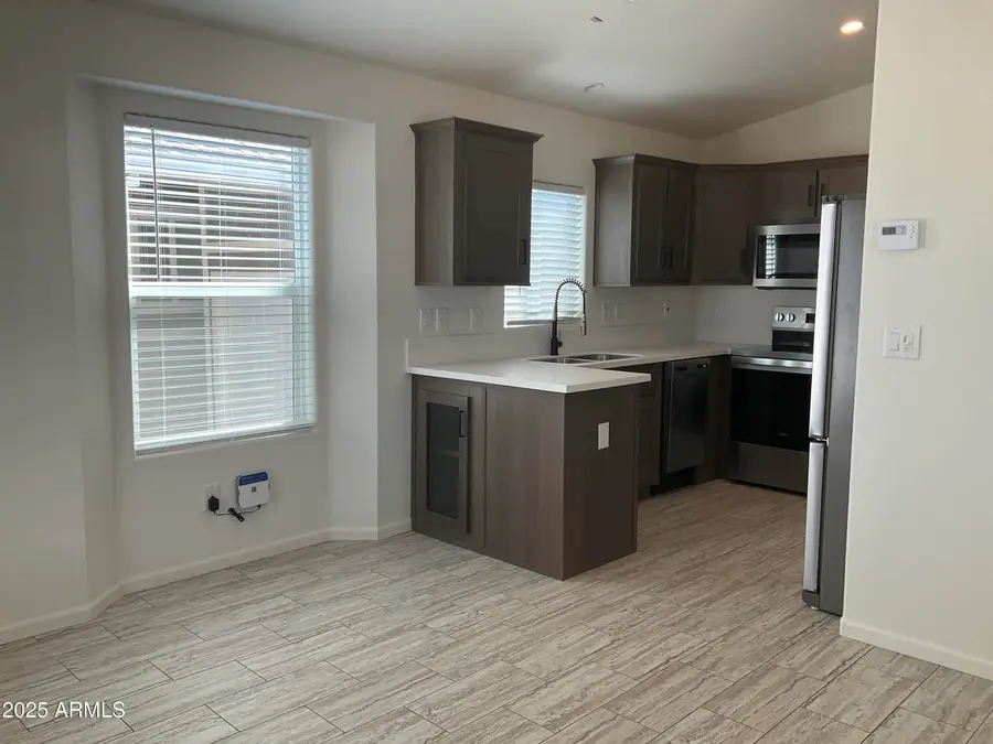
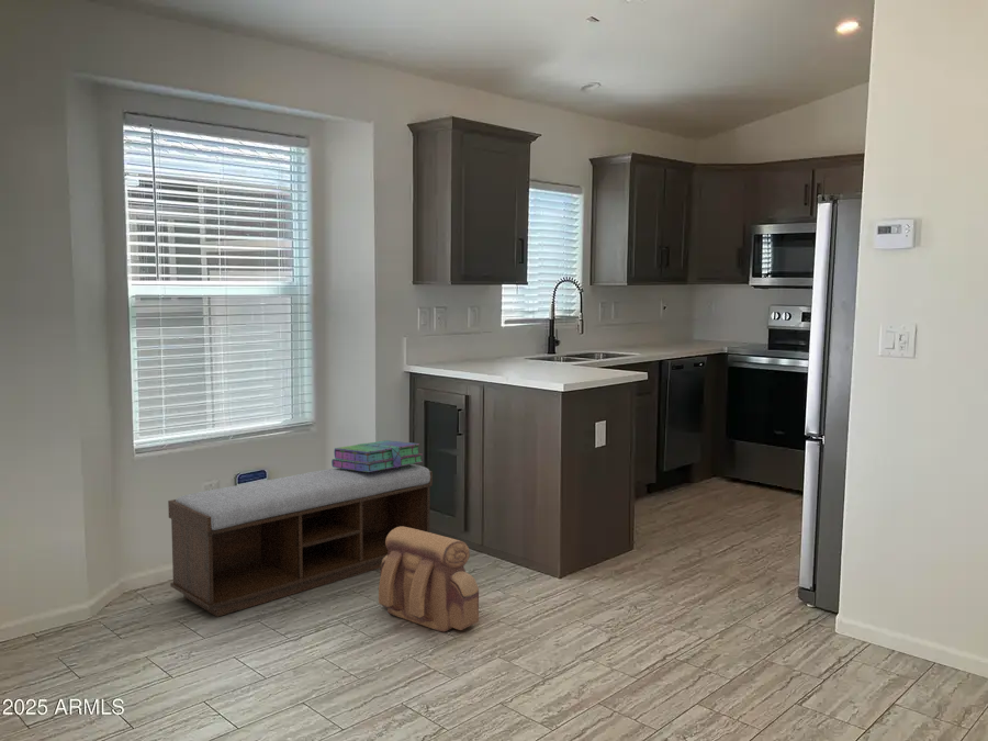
+ backpack (427, 574)
+ bench (312, 526)
+ stack of books (378, 457)
